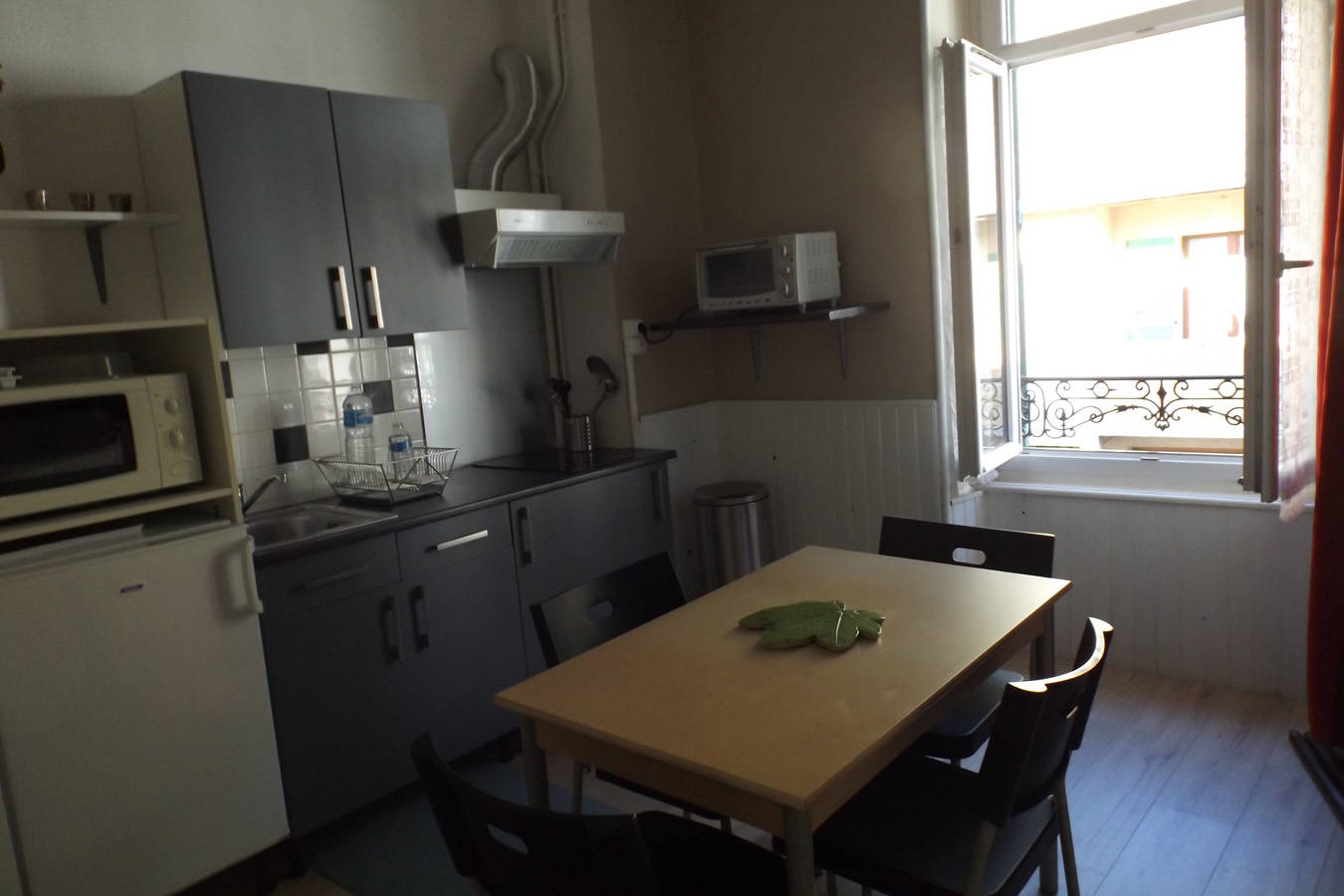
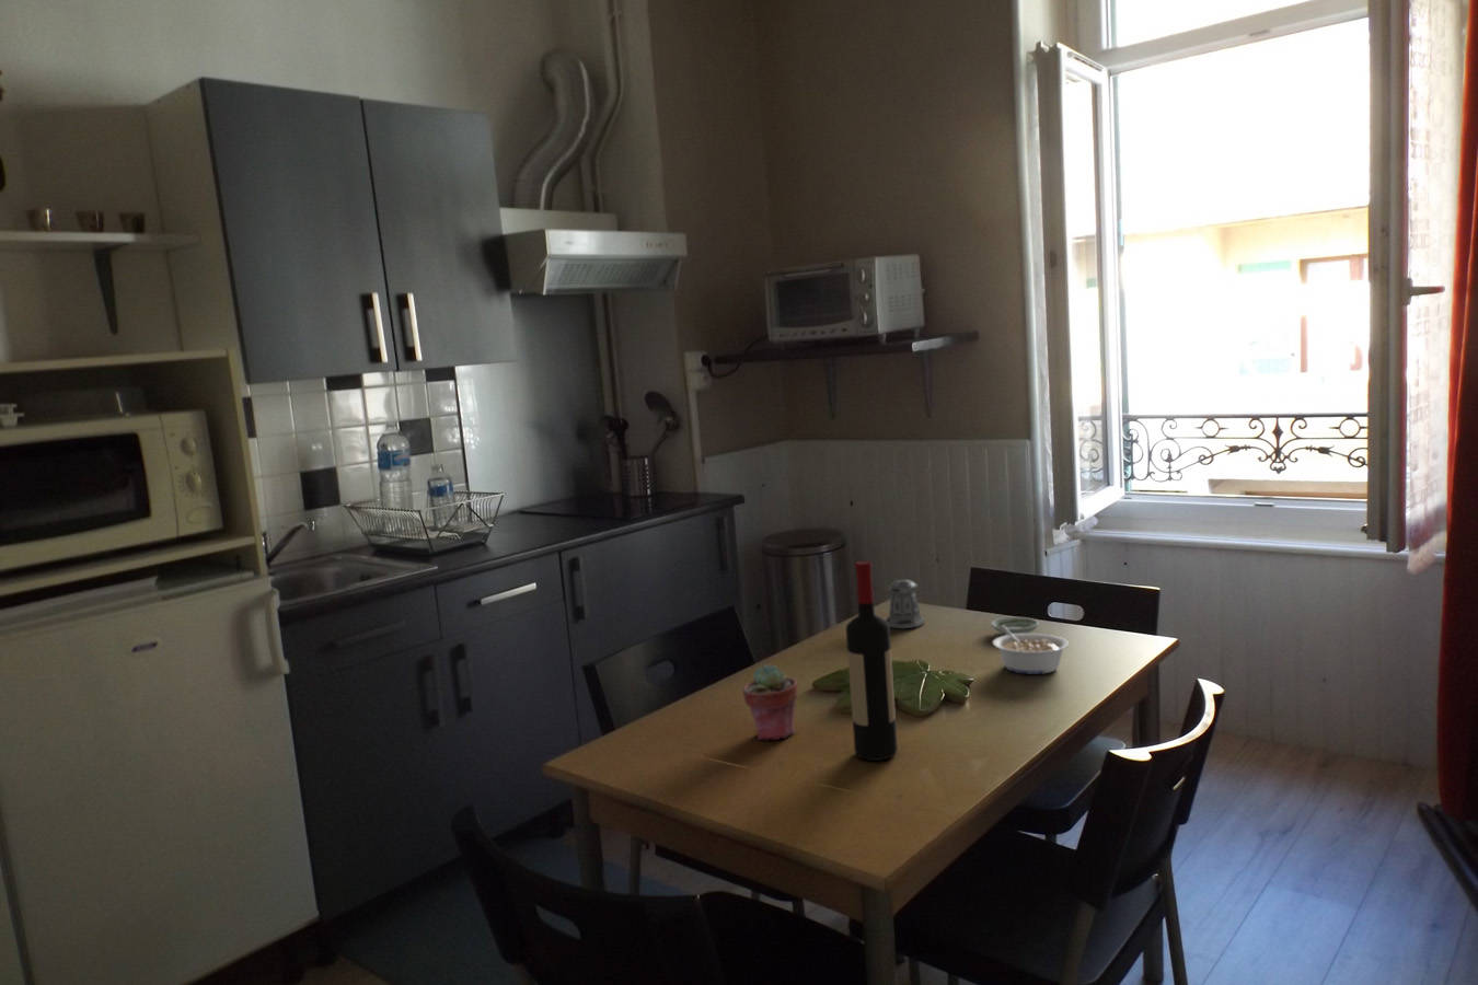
+ pepper shaker (903, 600)
+ legume (1027, 651)
+ potted succulent (771, 698)
+ wine bottle (869, 658)
+ saucer (1015, 627)
